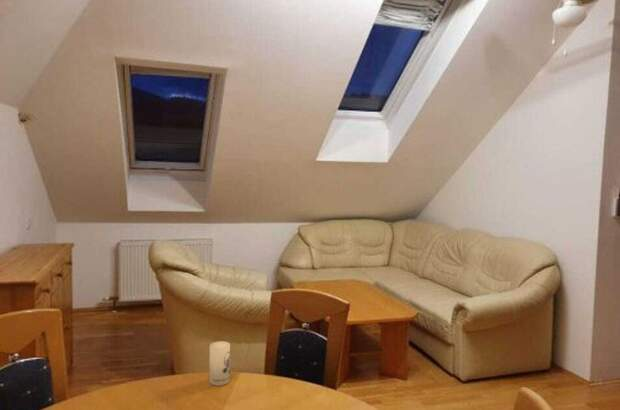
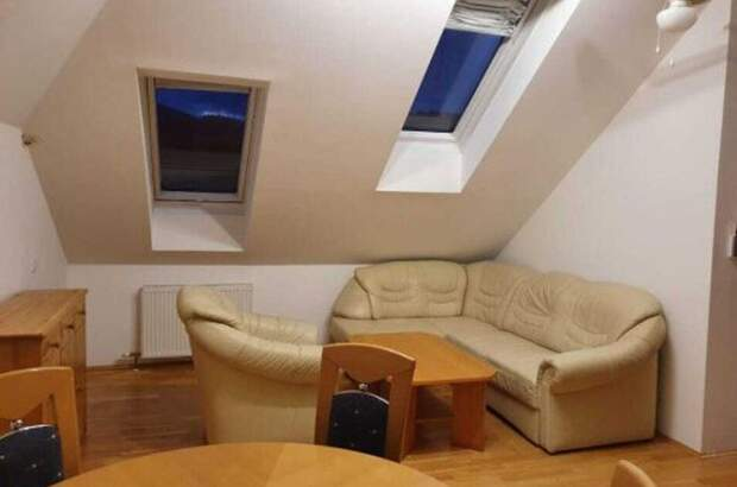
- candle (219, 363)
